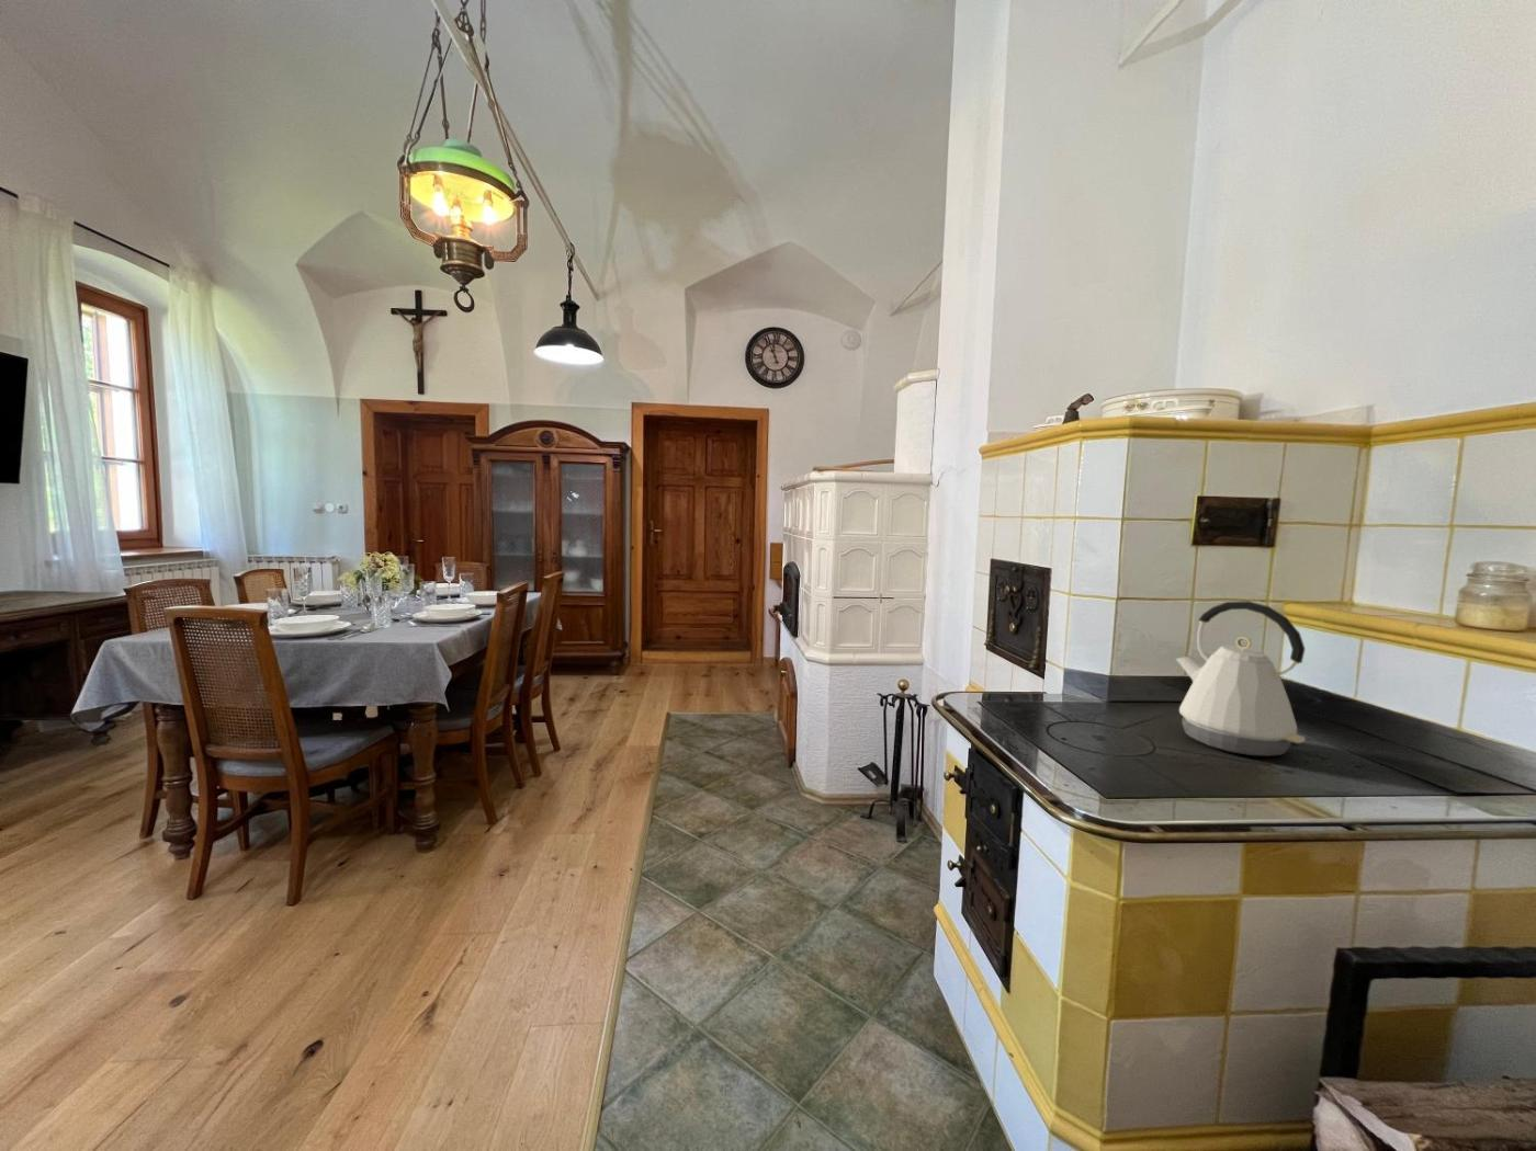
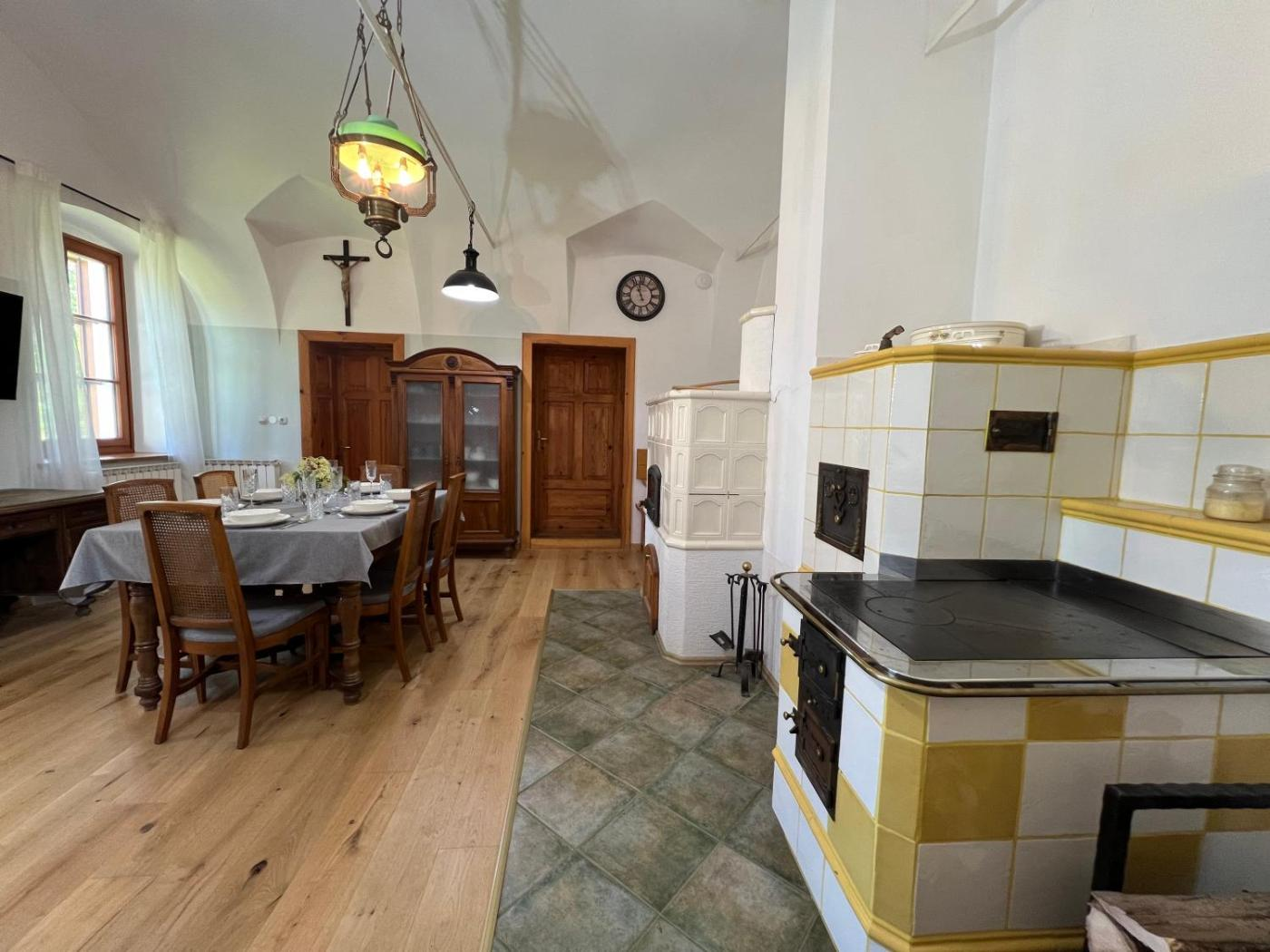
- kettle (1235, 672)
